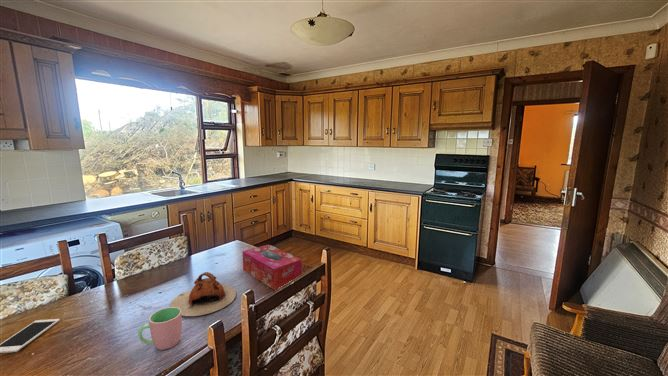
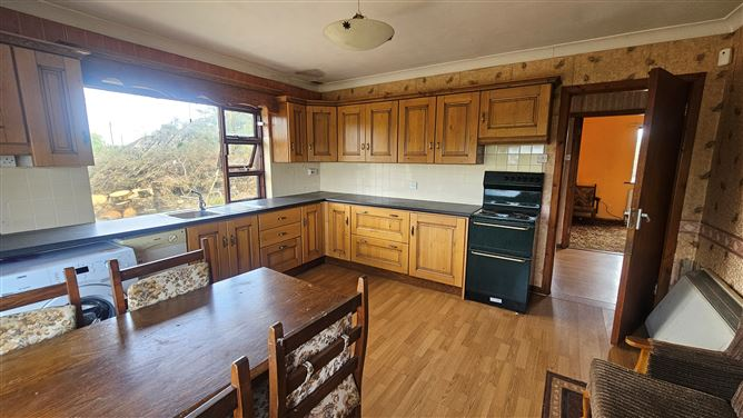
- cell phone (27, 334)
- tissue box (271, 264)
- cup (161, 330)
- teapot (203, 286)
